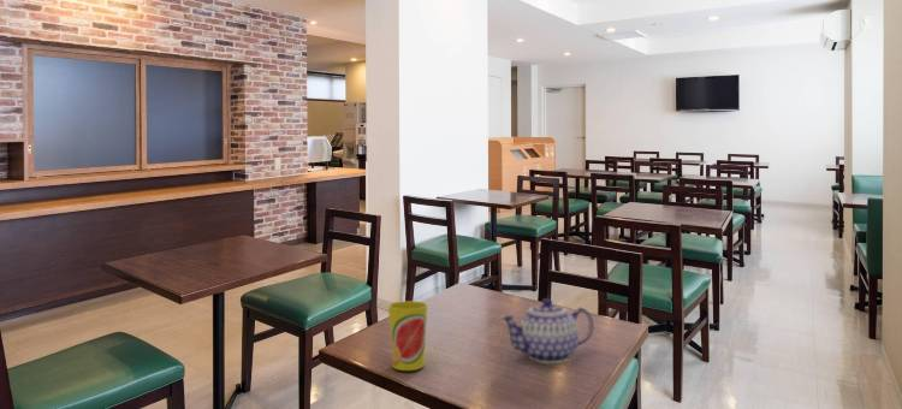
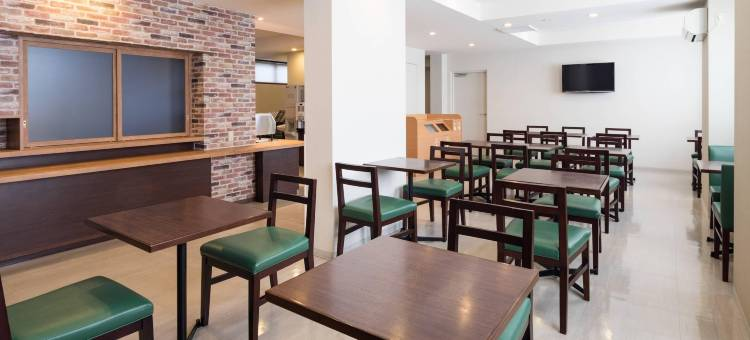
- teapot (547, 327)
- cup (408, 334)
